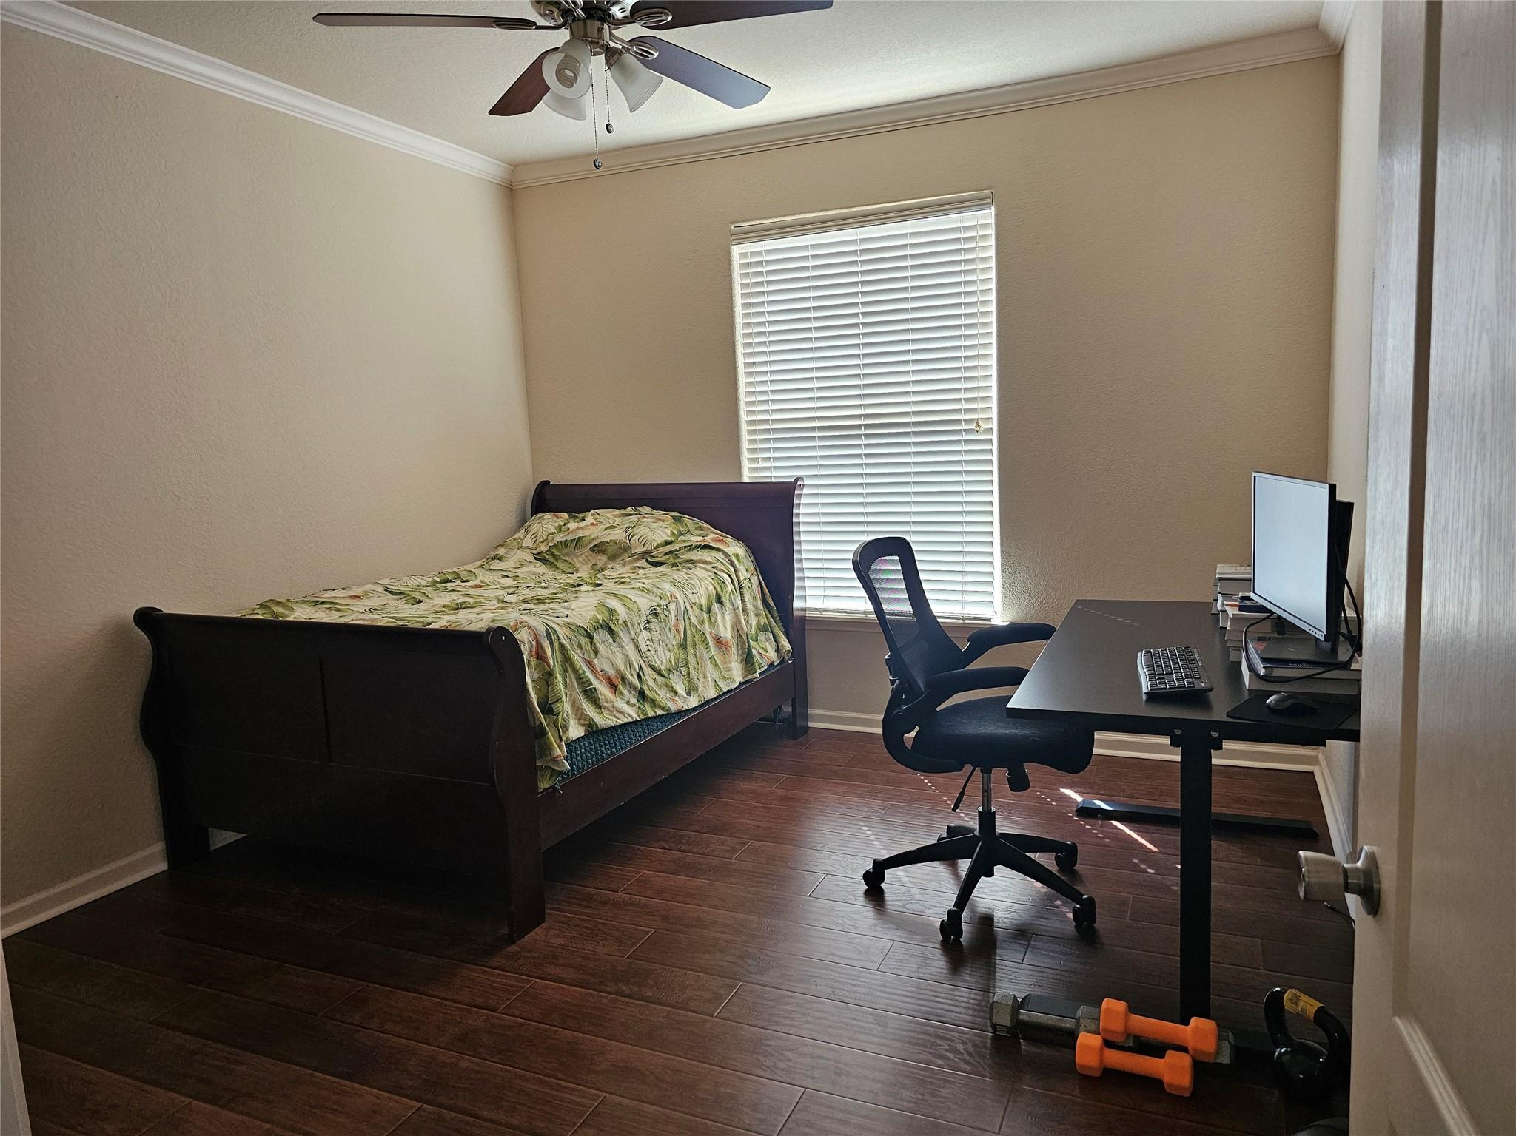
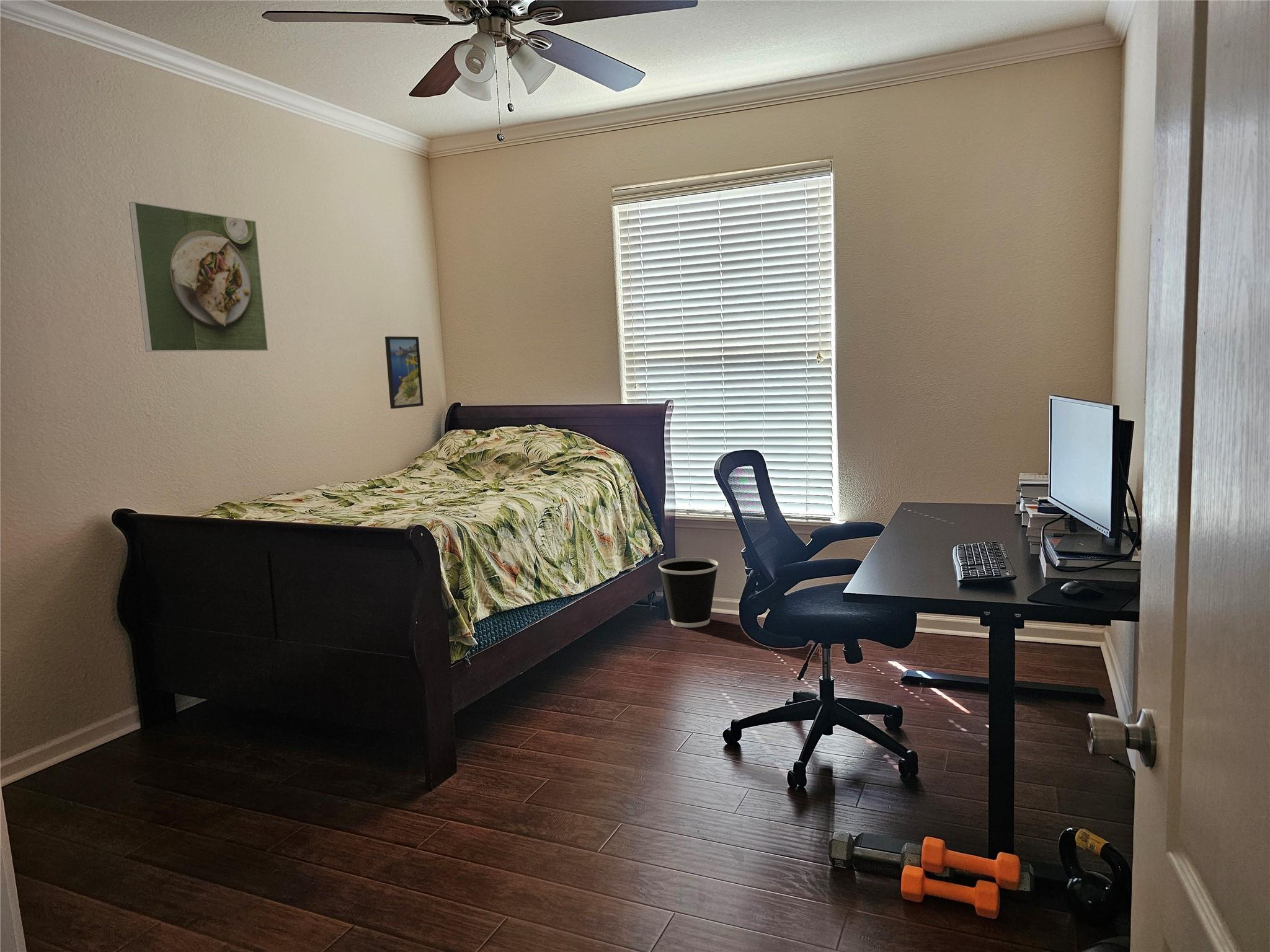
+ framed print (404, 372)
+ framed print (203, 282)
+ wastebasket (689, 593)
